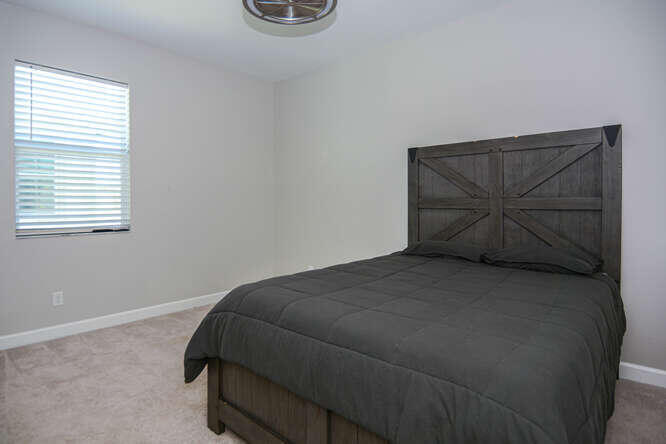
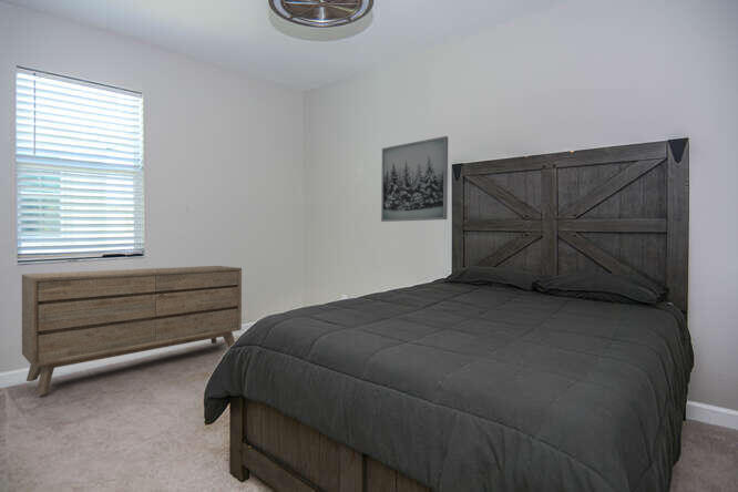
+ dresser (145, 317)
+ wall art (412, 182)
